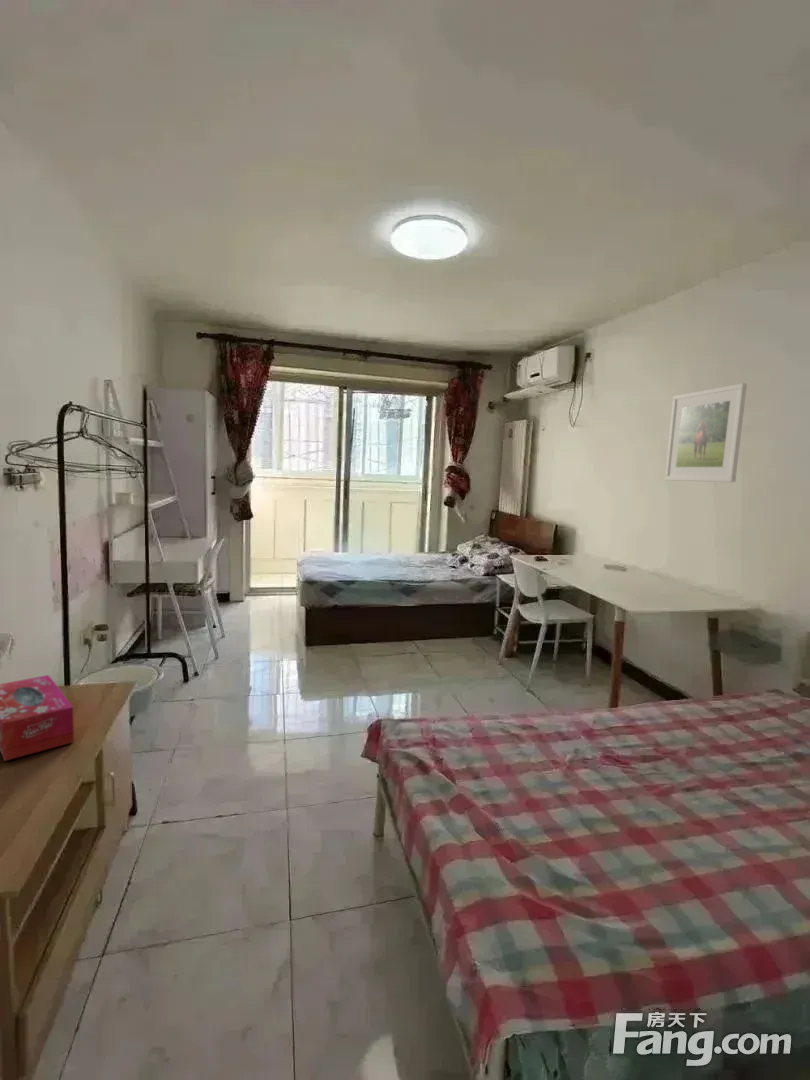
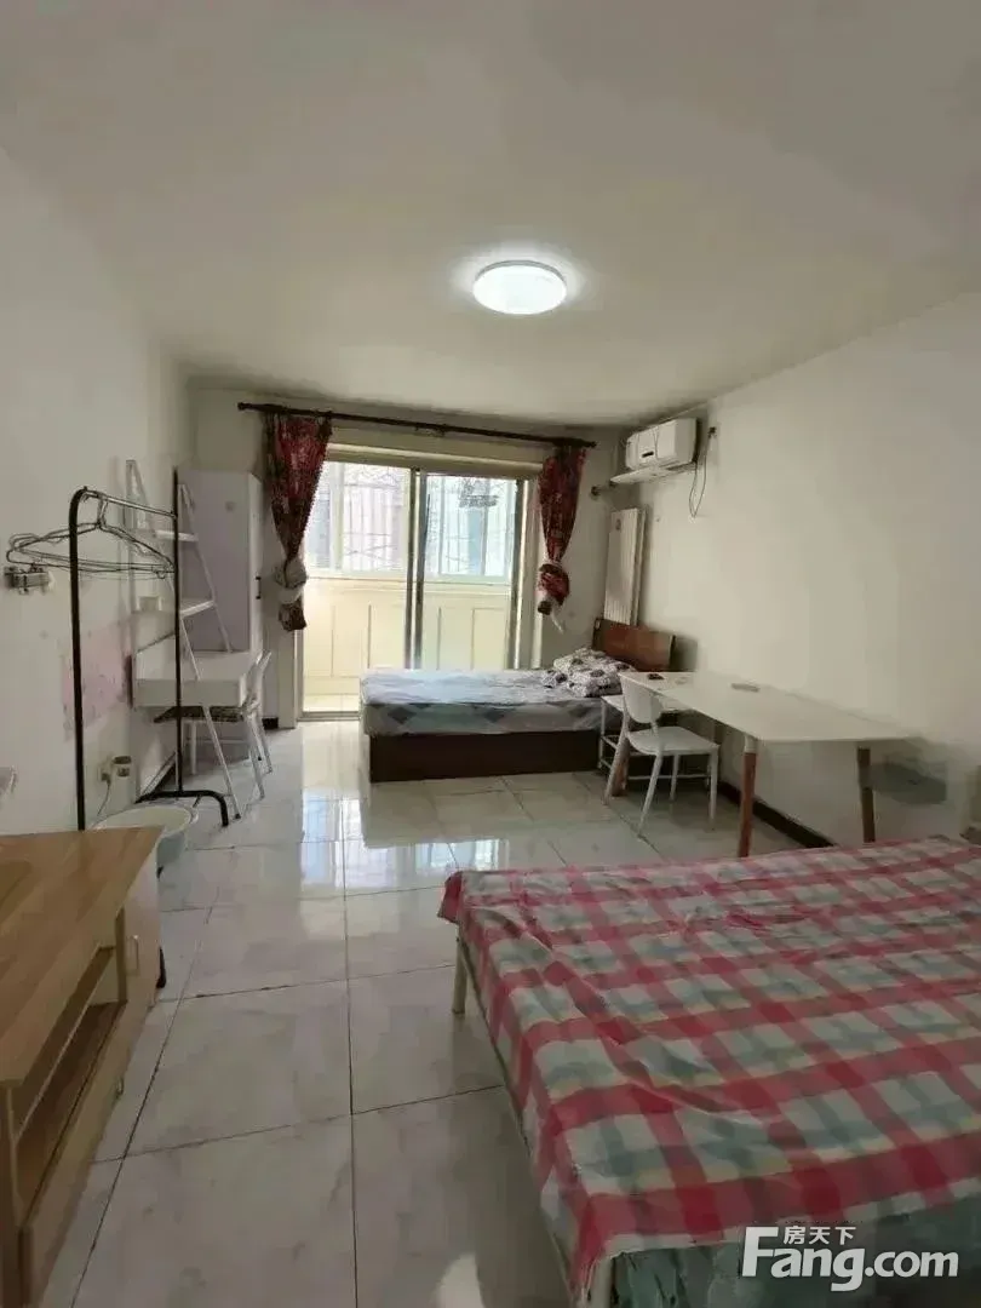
- tissue box (28, 713)
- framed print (702, 436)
